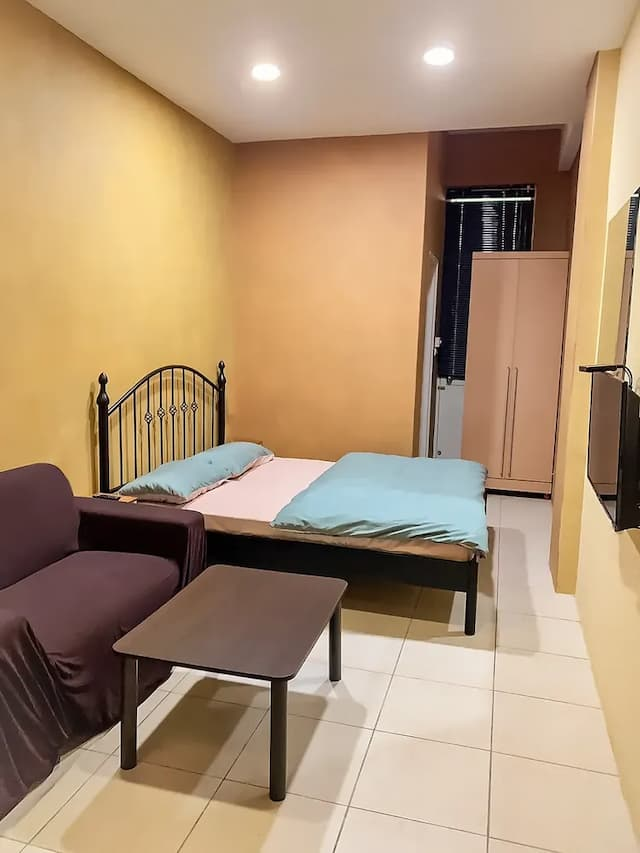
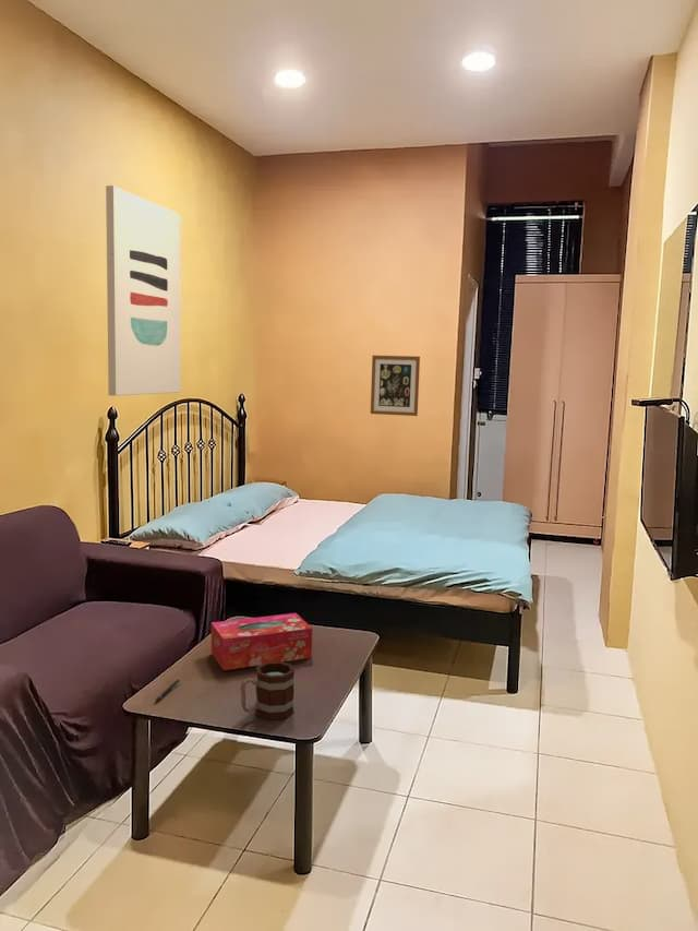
+ wall art (395, 385)
+ tissue box (261, 640)
+ wall art (146, 299)
+ pen (167, 690)
+ mug (266, 692)
